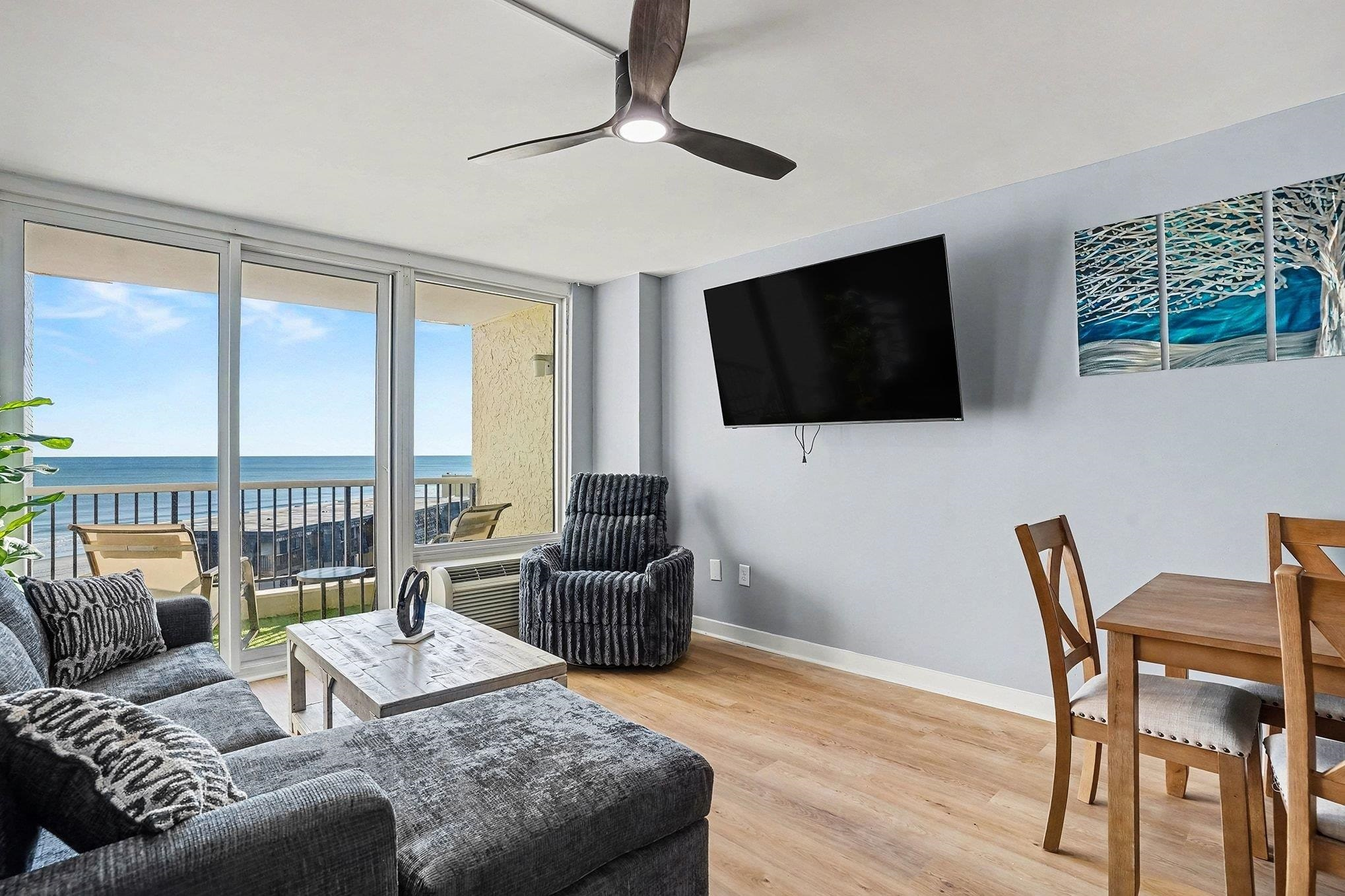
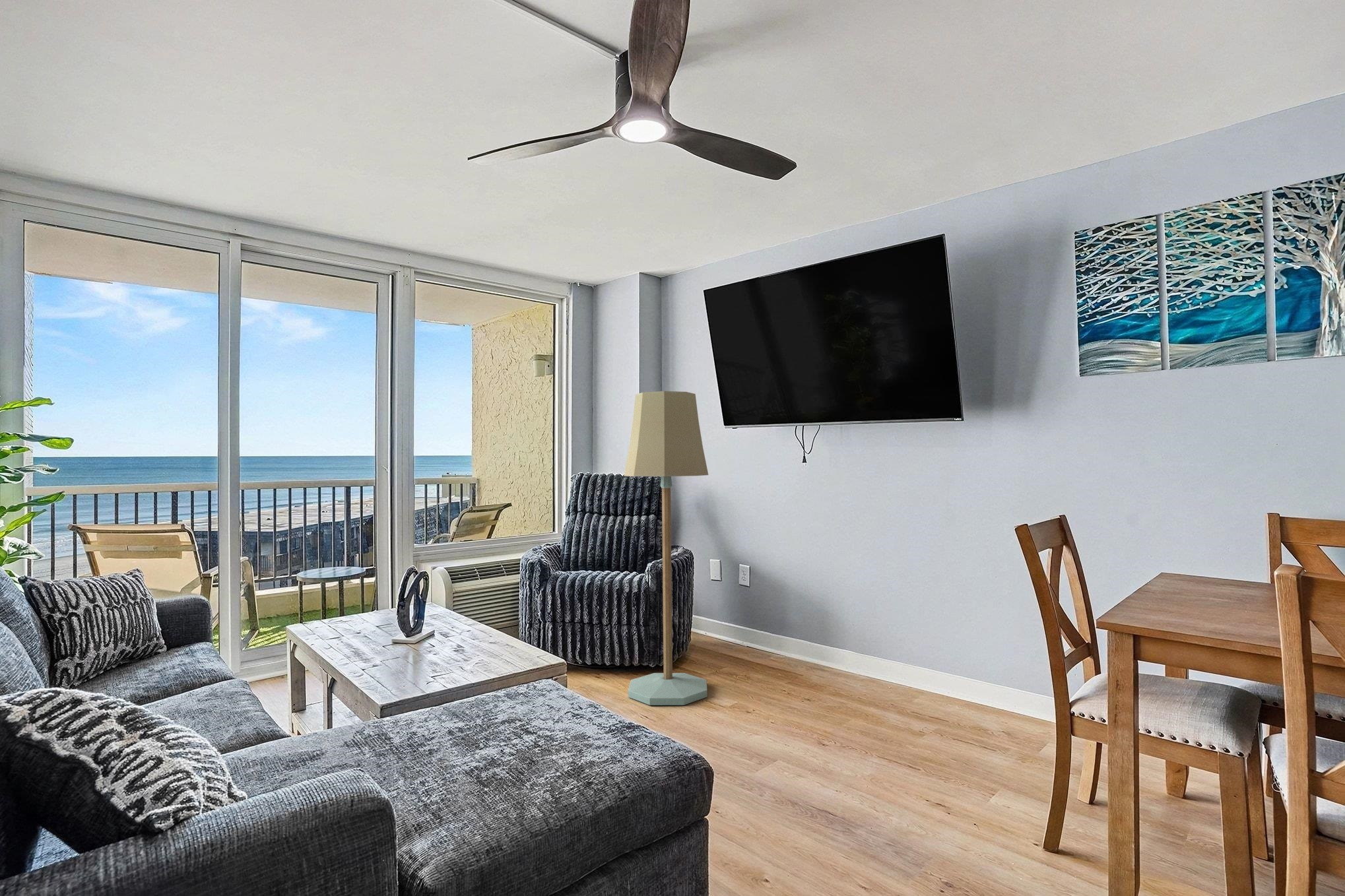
+ floor lamp (667, 542)
